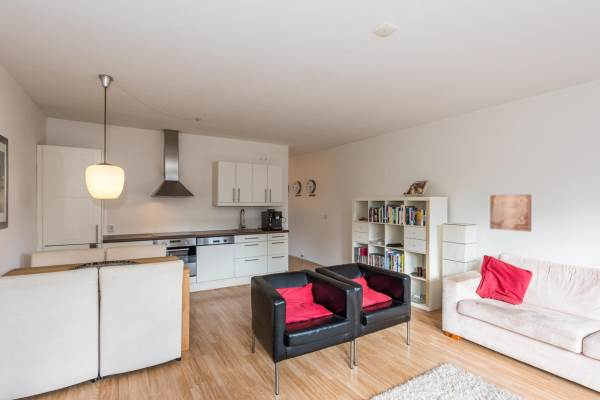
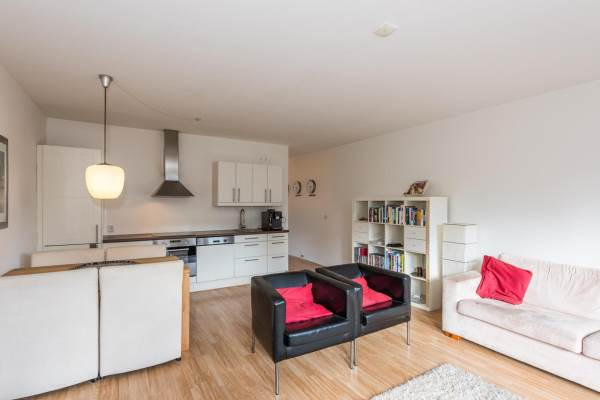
- wall art (509, 212)
